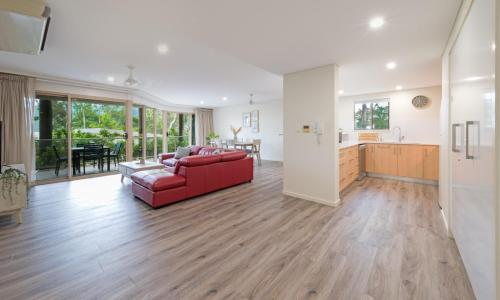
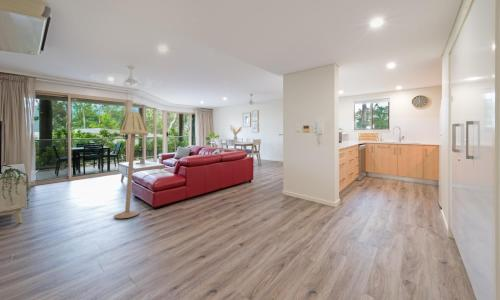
+ floor lamp (132, 162)
